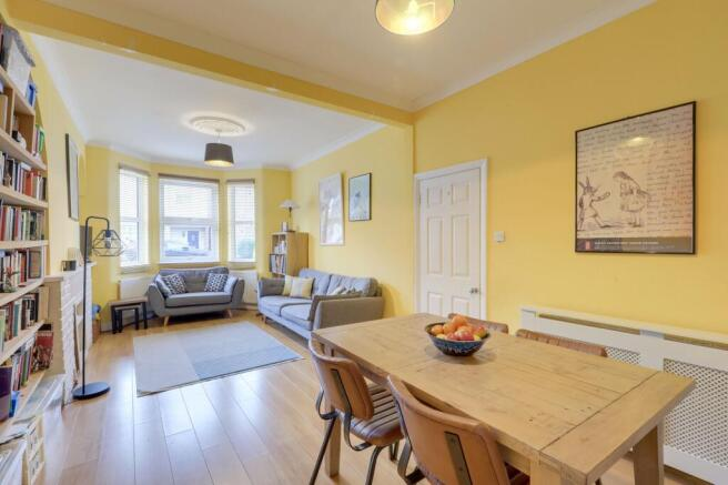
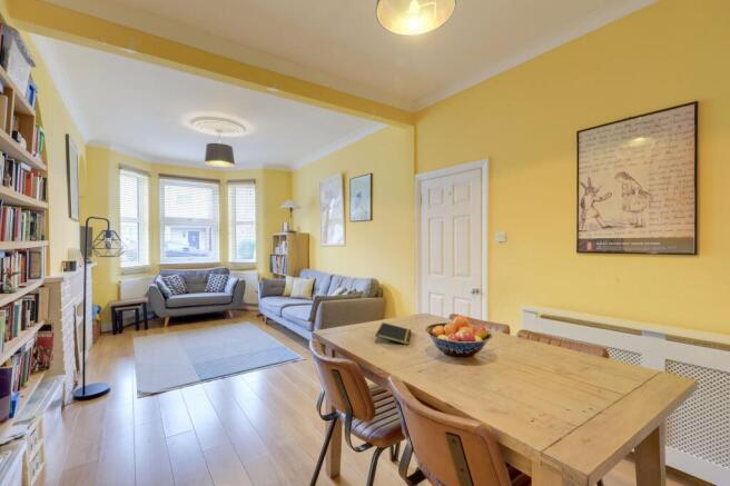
+ notepad (394, 333)
